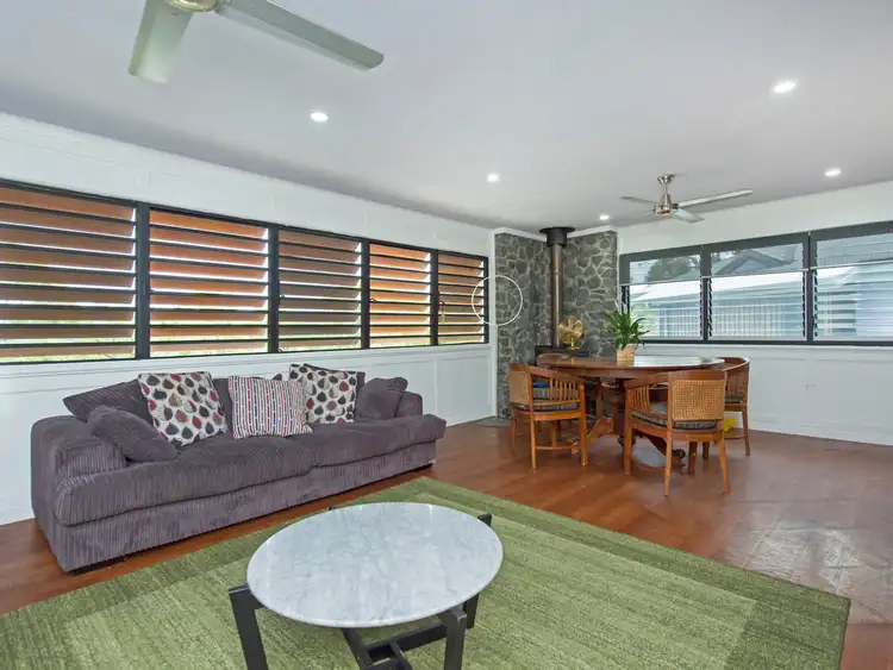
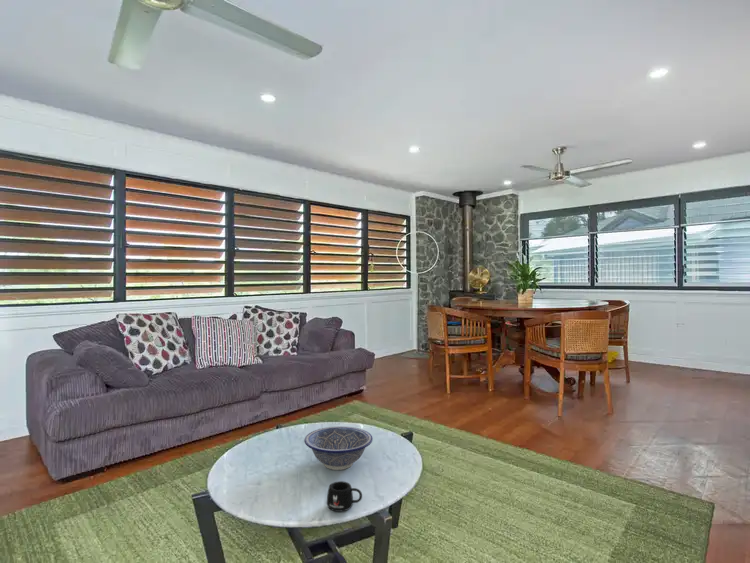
+ mug (344, 496)
+ decorative bowl (338, 450)
